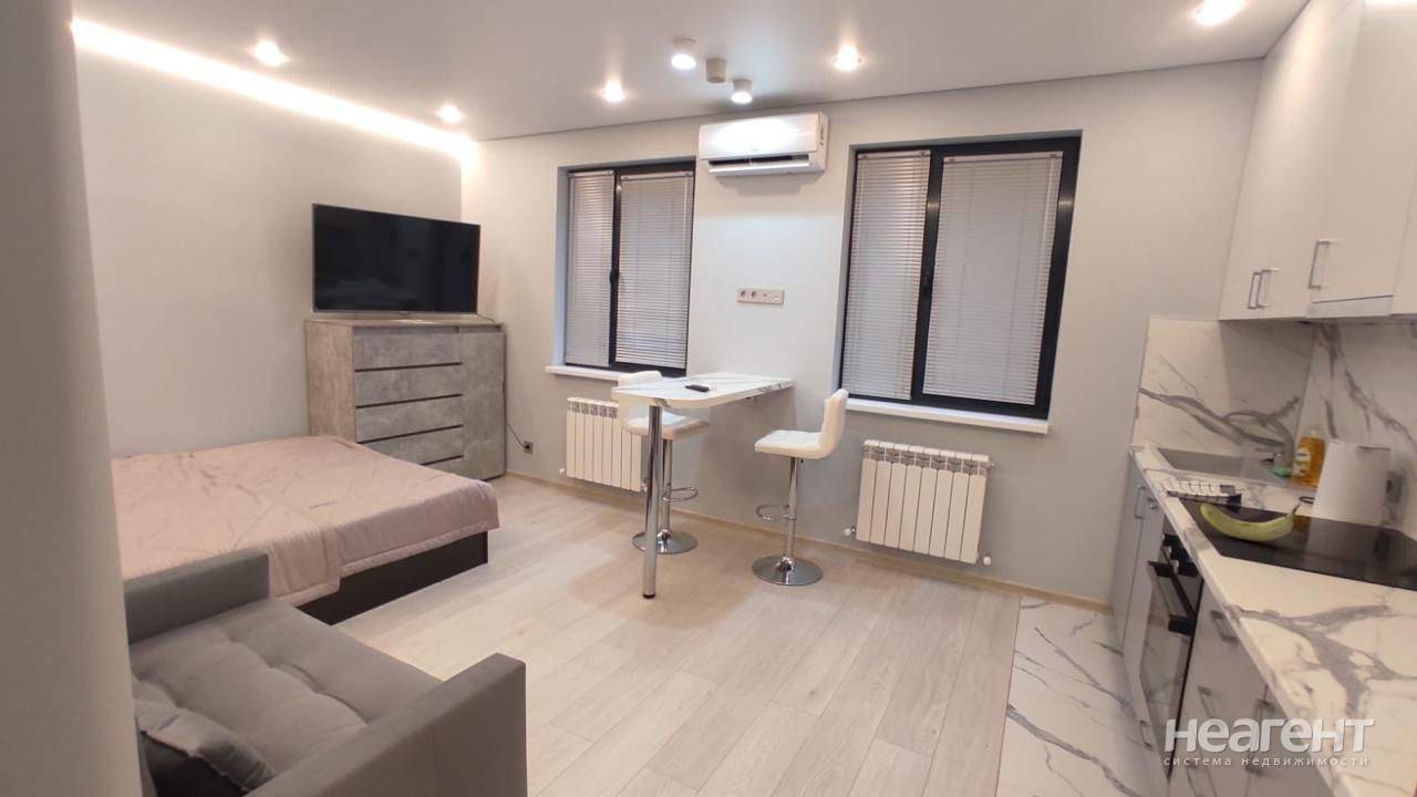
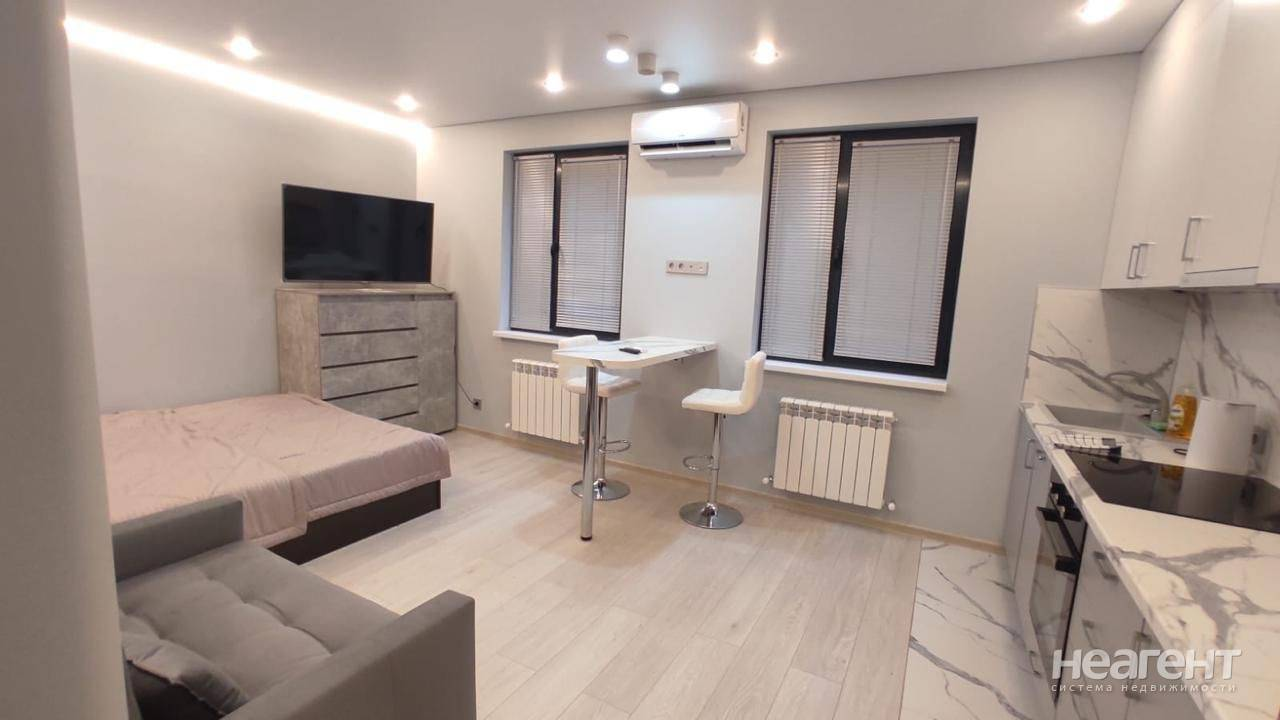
- fruit (1245, 521)
